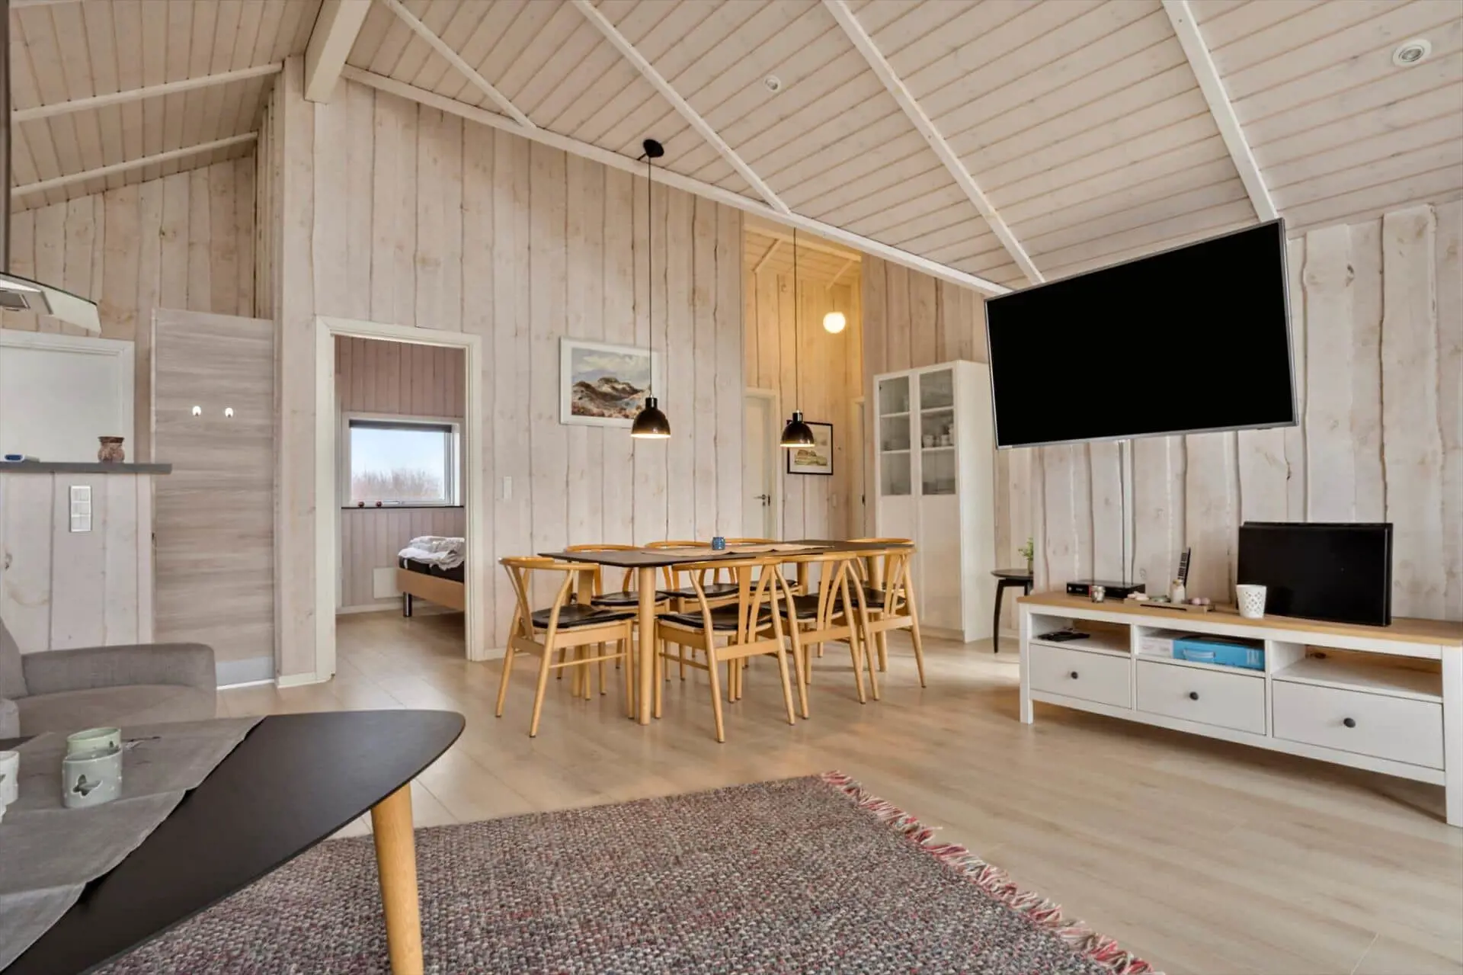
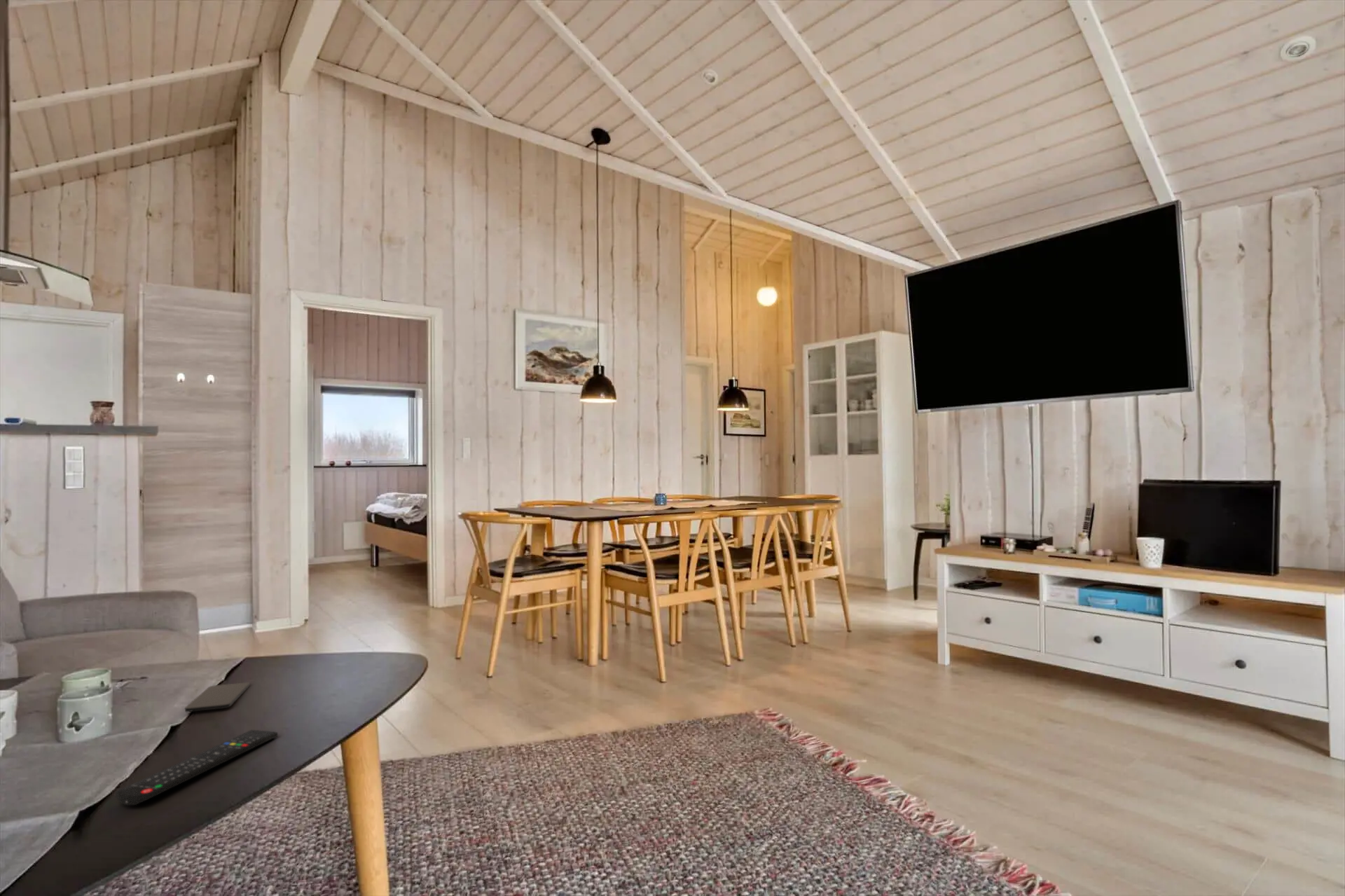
+ smartphone (219, 696)
+ remote control (202, 764)
